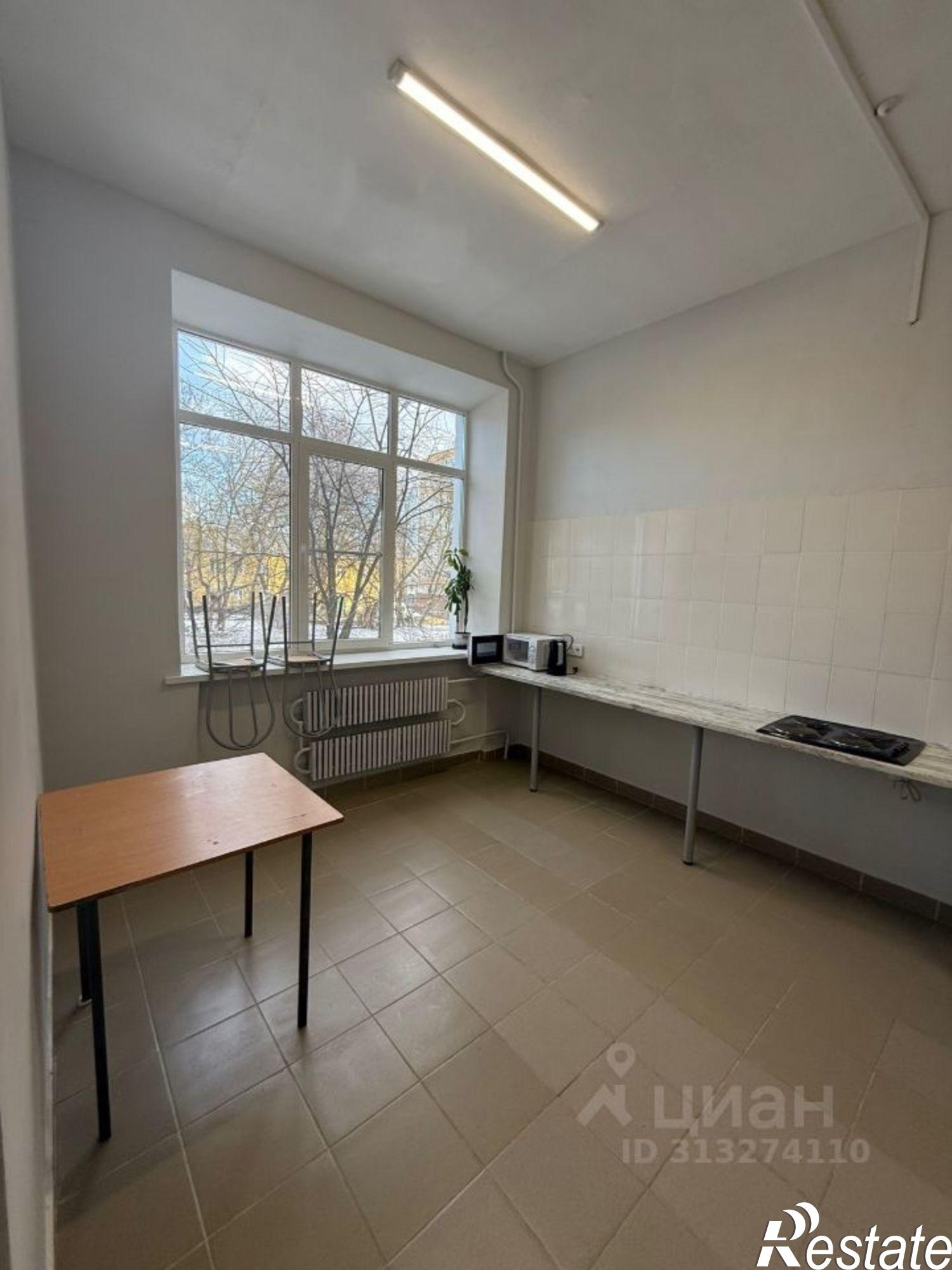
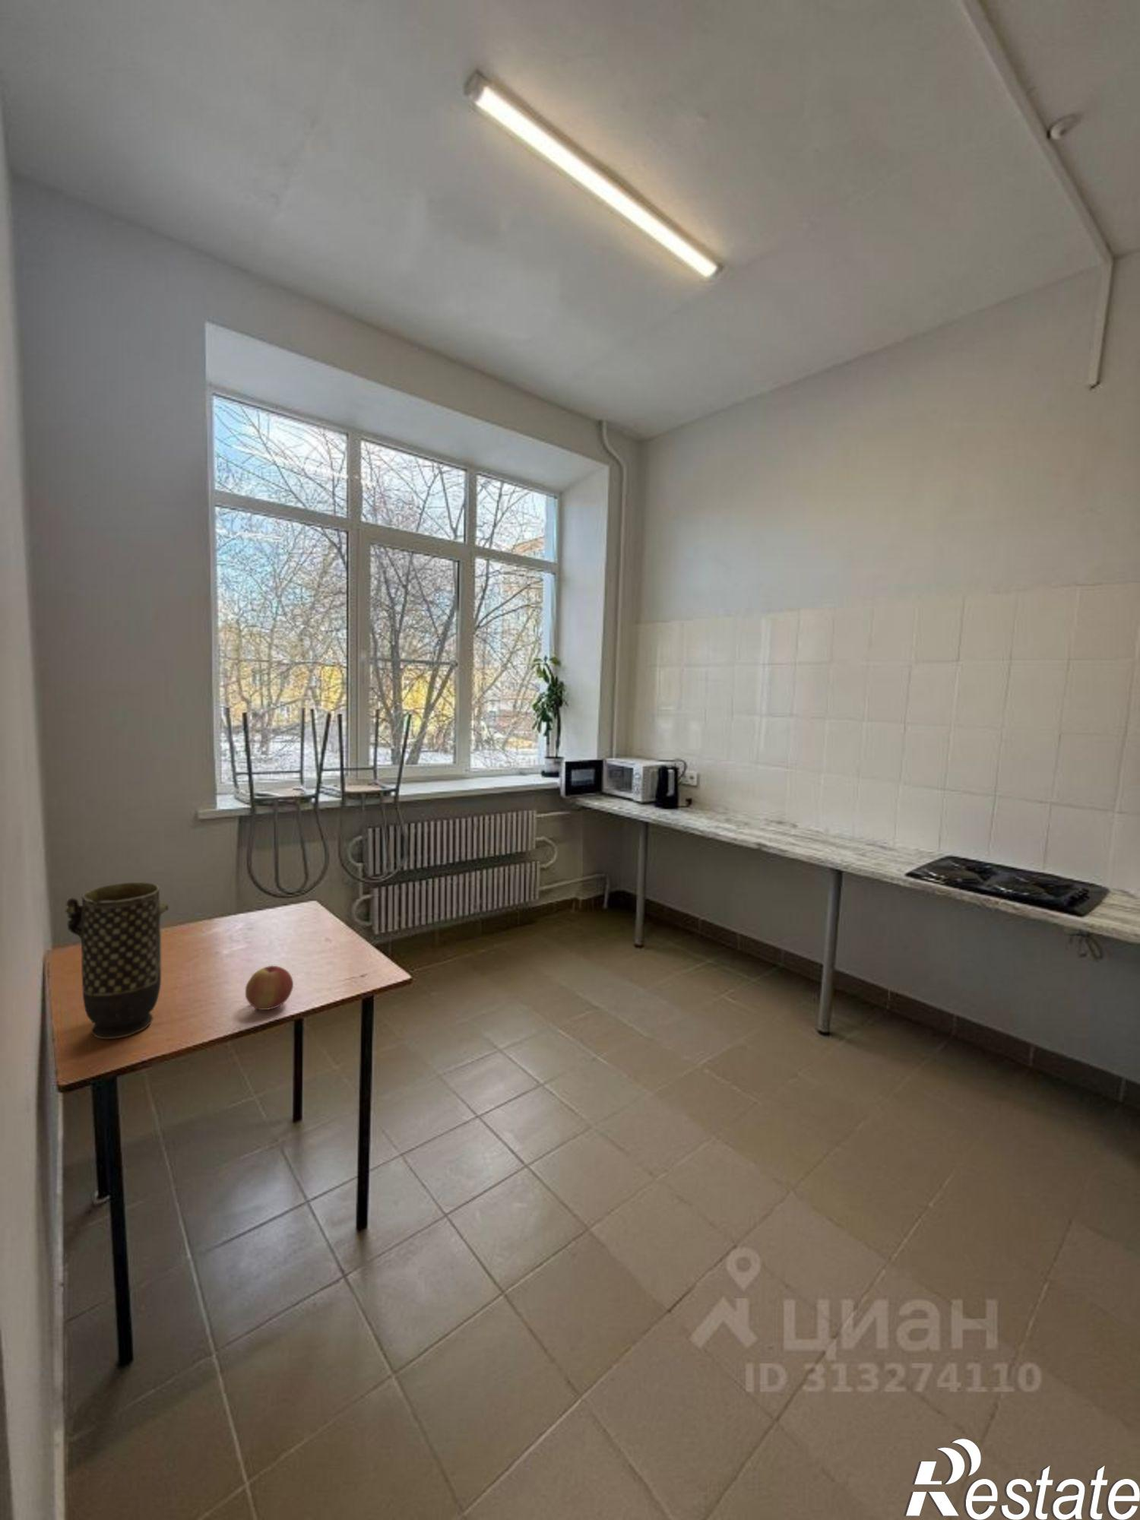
+ apple (269, 986)
+ vase (121, 959)
